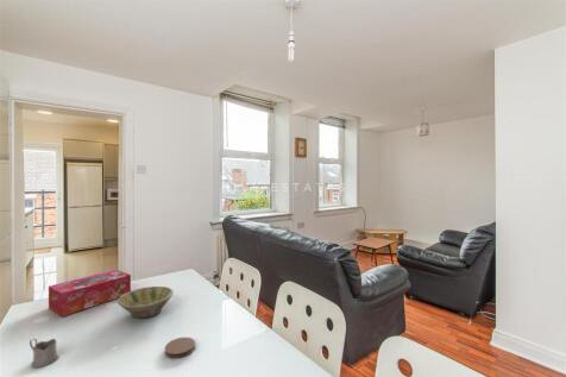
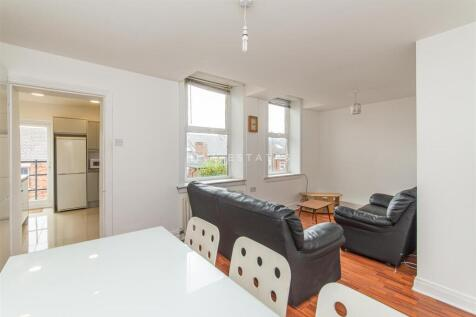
- tea glass holder (43, 346)
- bowl (146, 303)
- coaster (180, 346)
- tissue box (92, 290)
